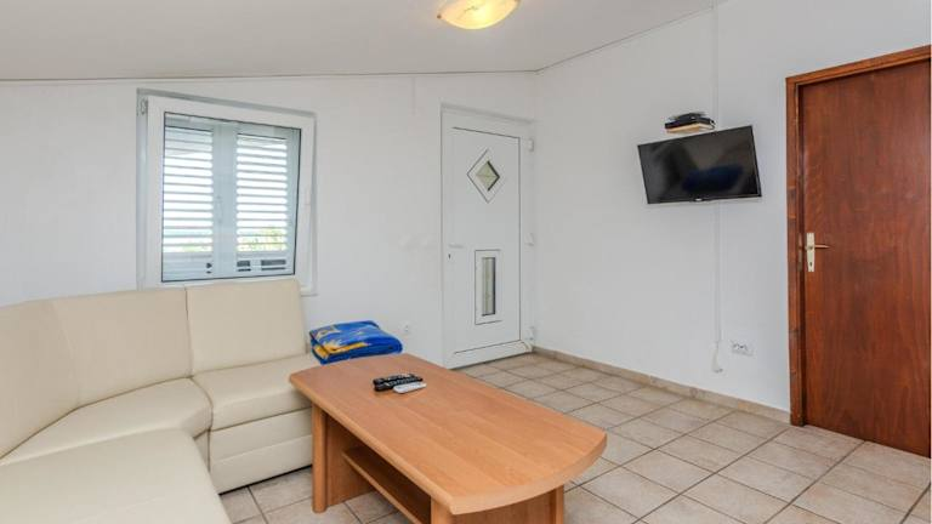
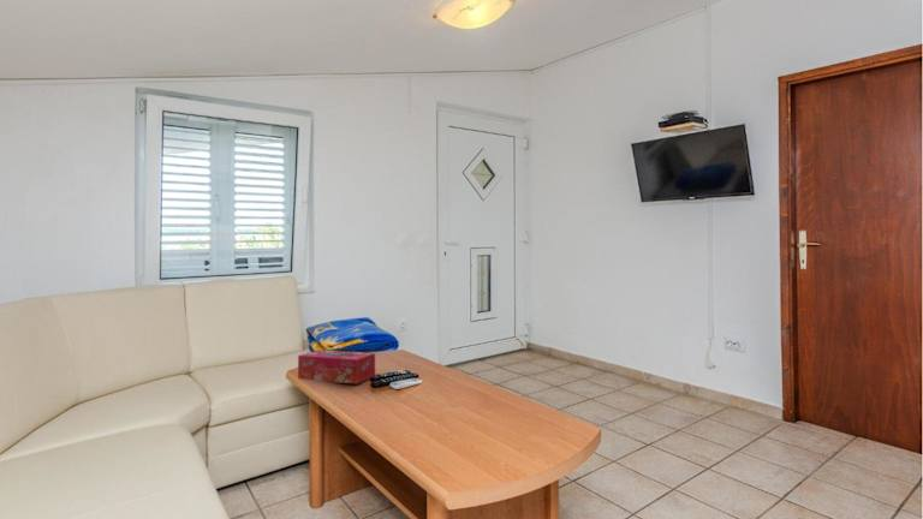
+ tissue box (337, 365)
